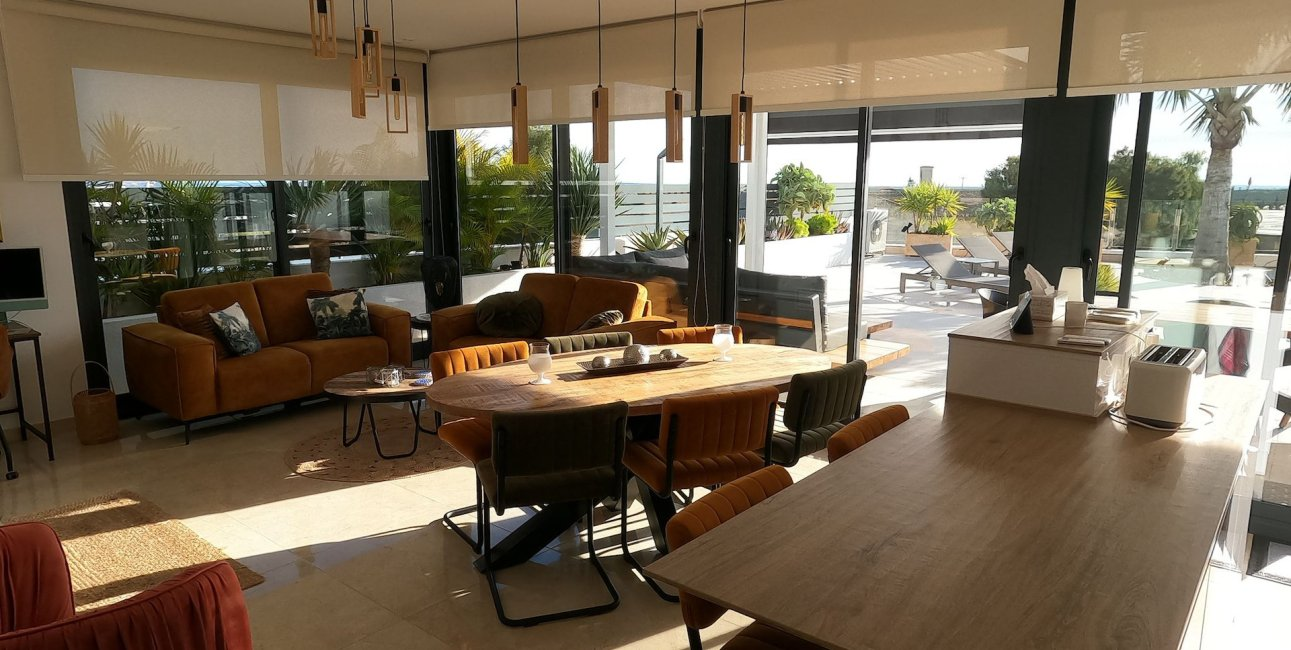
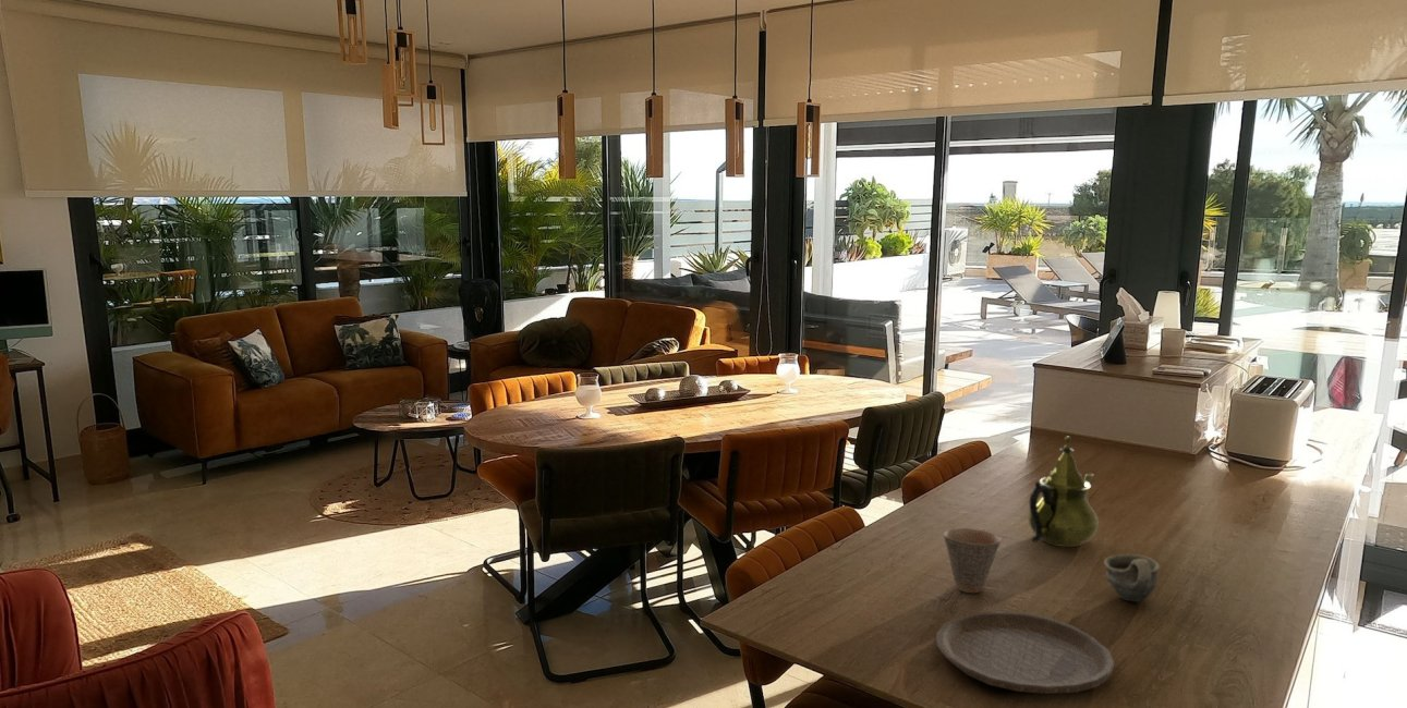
+ plate (1021, 651)
+ cup (970, 561)
+ cup (1130, 575)
+ teapot (1063, 489)
